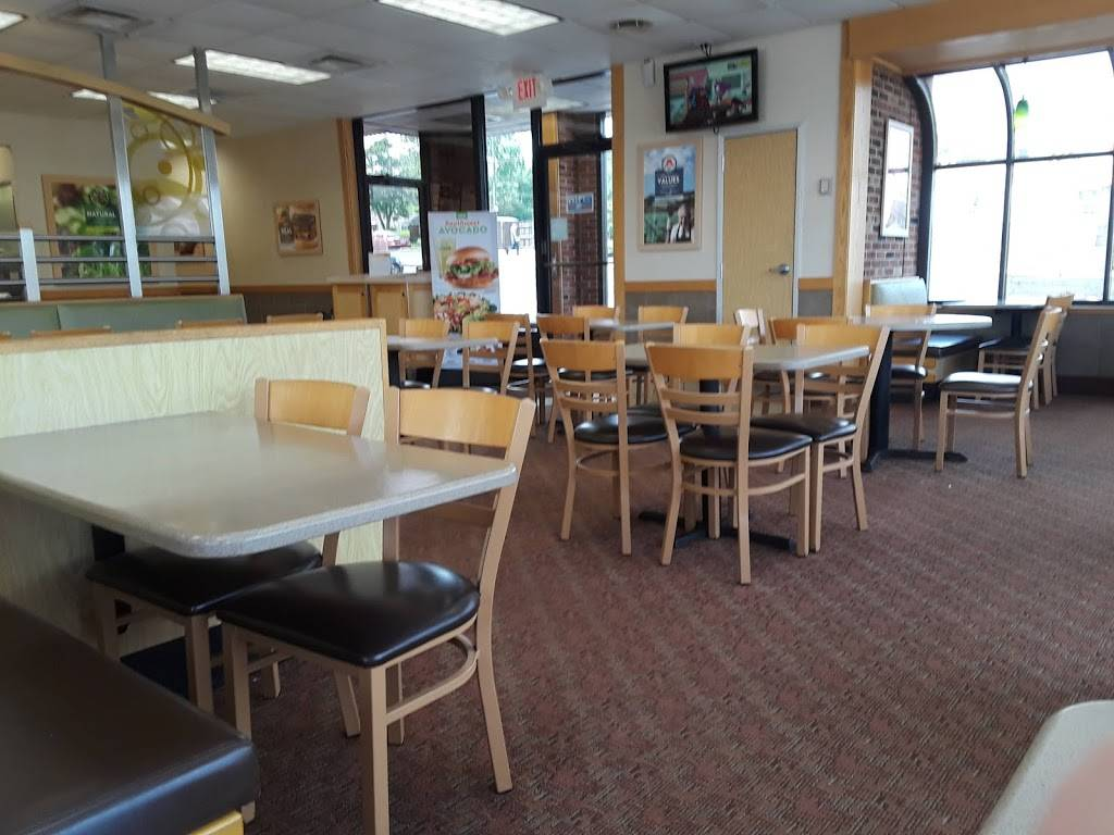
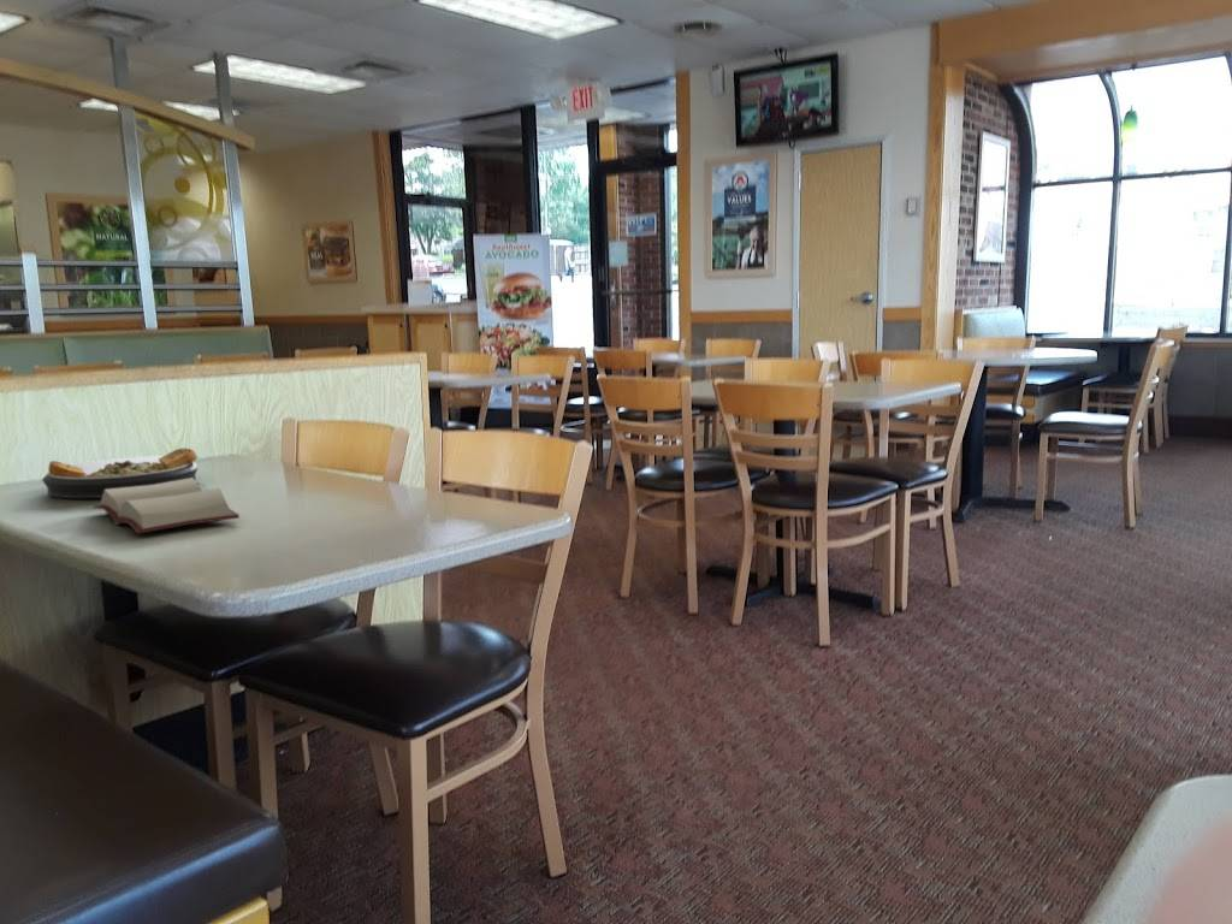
+ plate (122, 470)
+ hardback book (162, 502)
